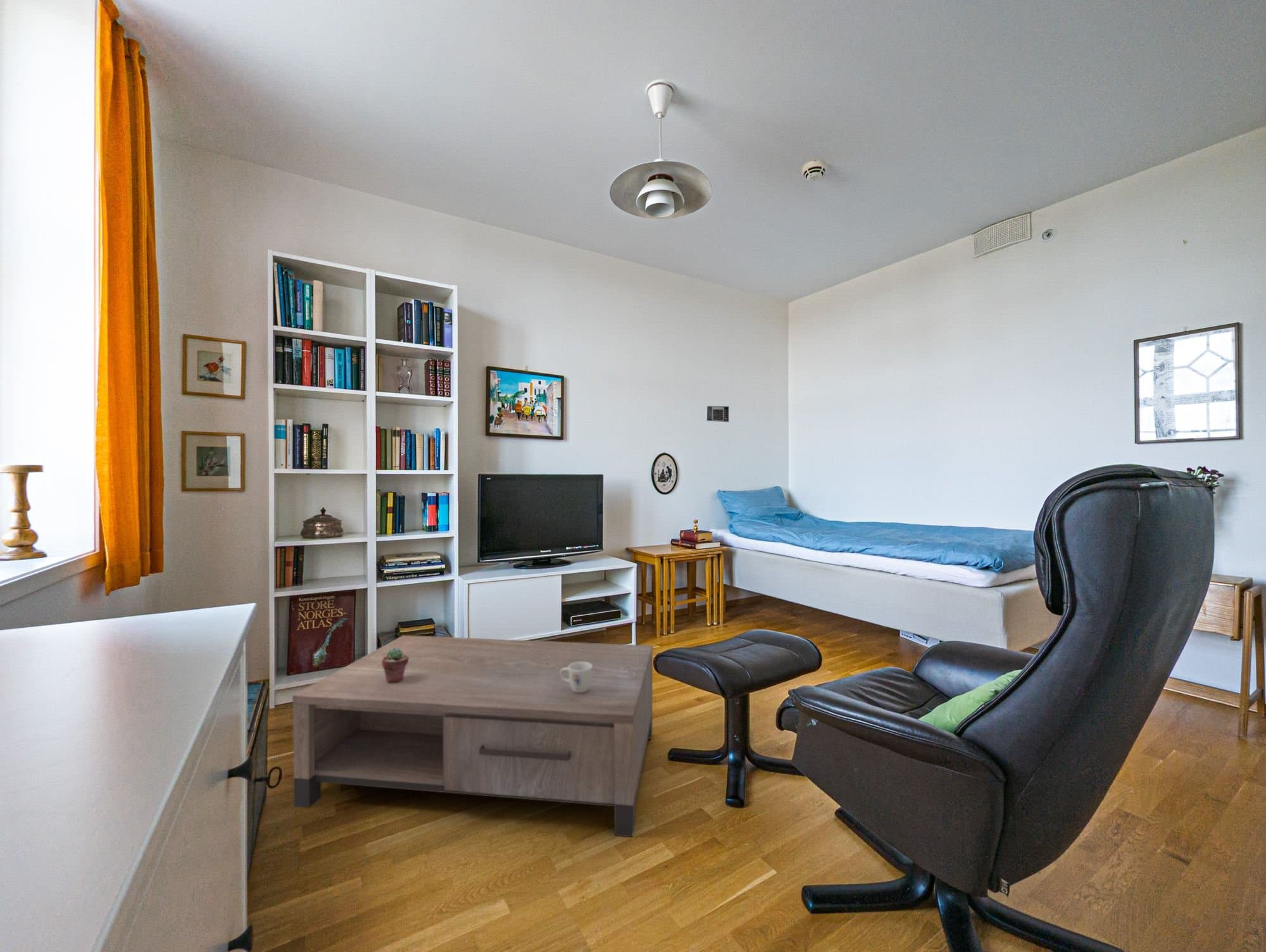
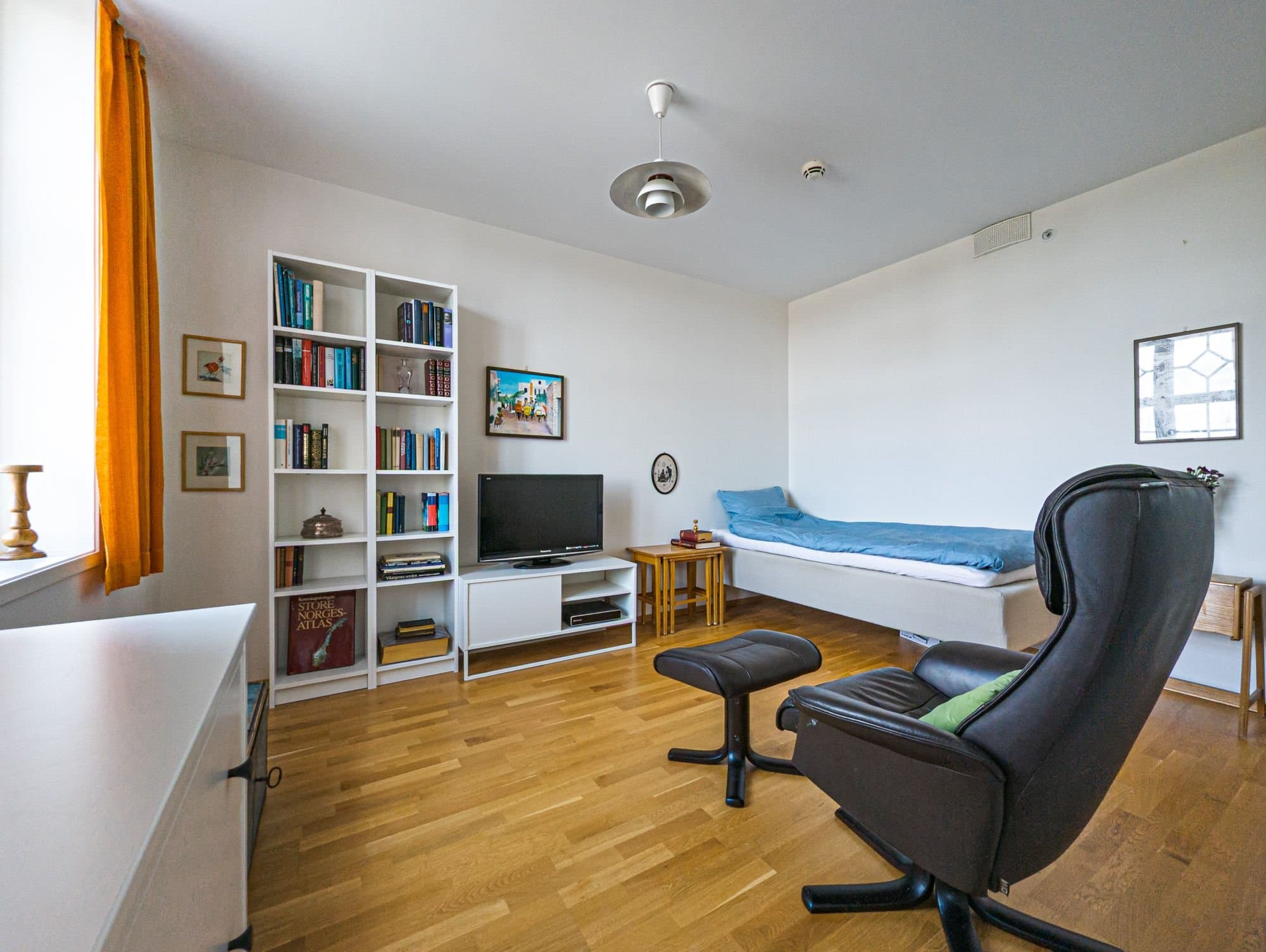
- calendar (718, 413)
- potted succulent (395, 663)
- mug (575, 677)
- coffee table (495, 716)
